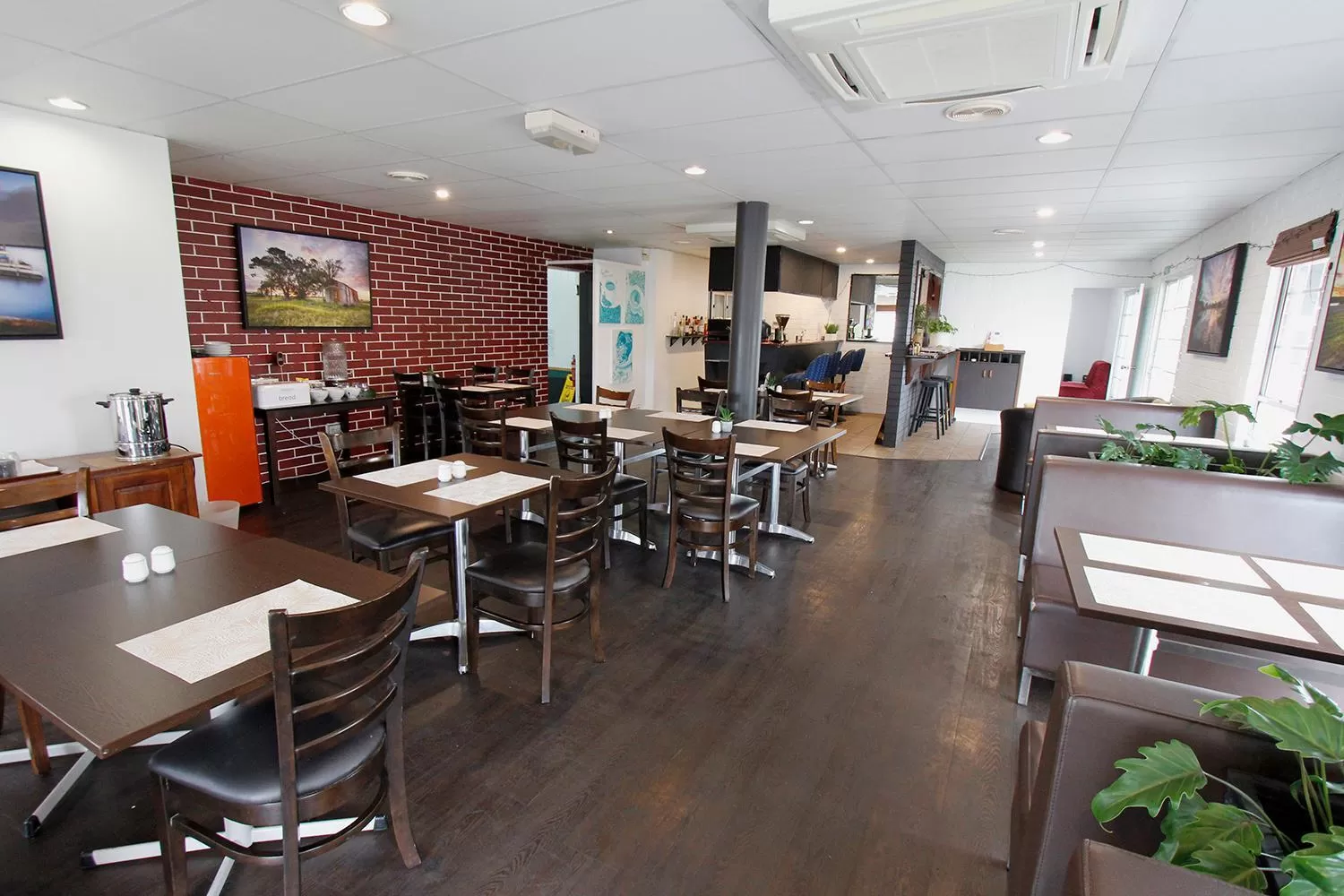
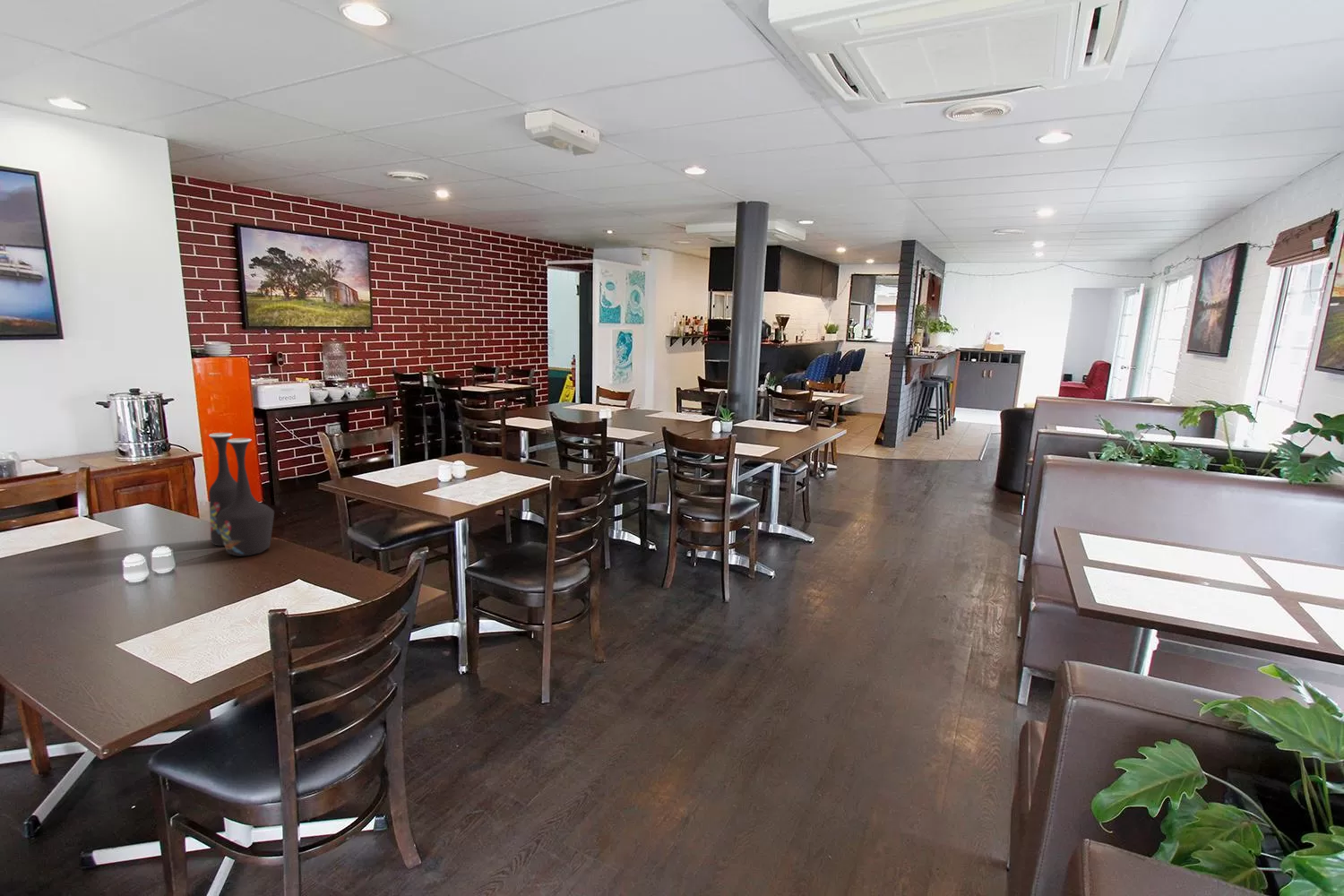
+ vase (236, 493)
